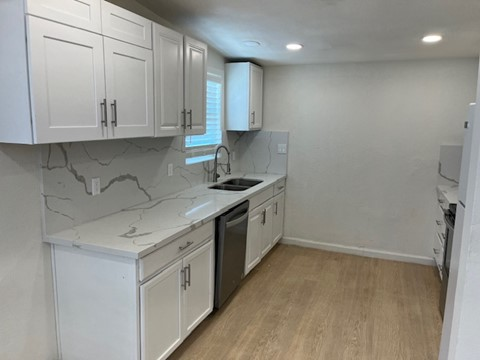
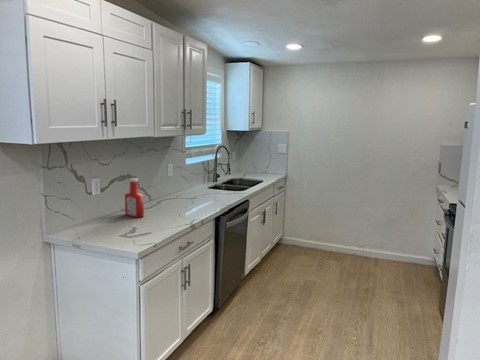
+ soap bottle (134, 197)
